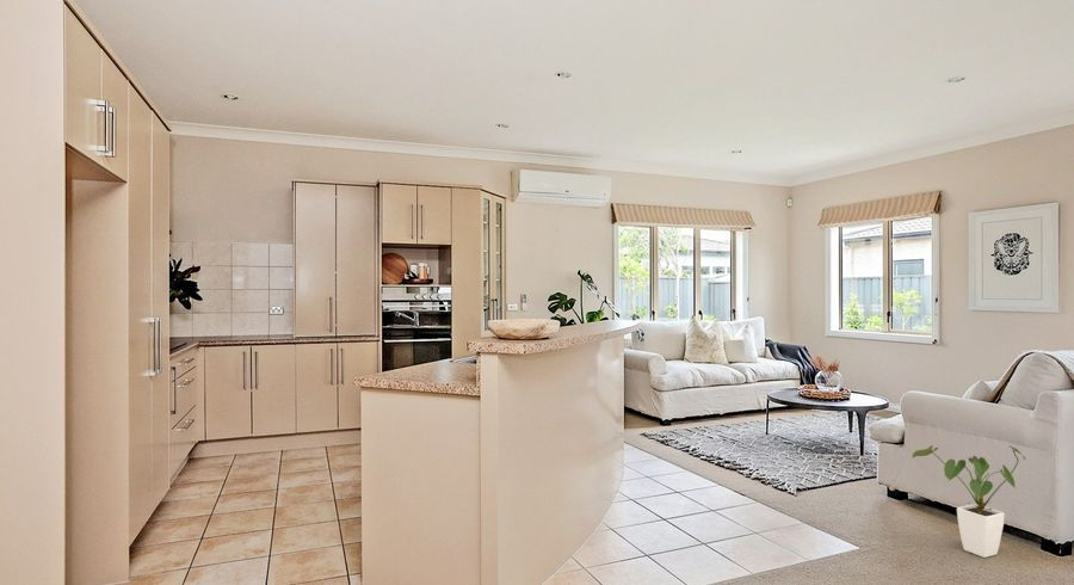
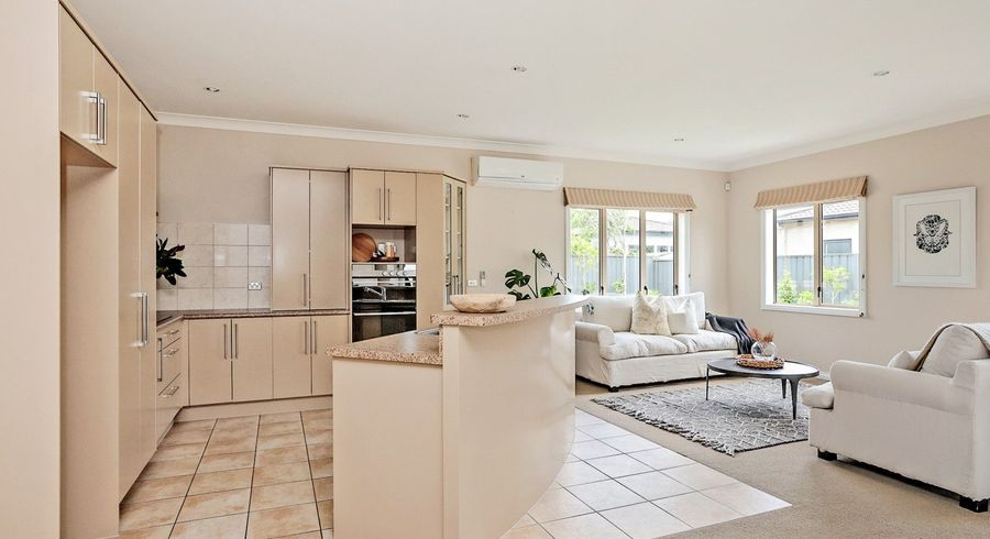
- house plant (973, 497)
